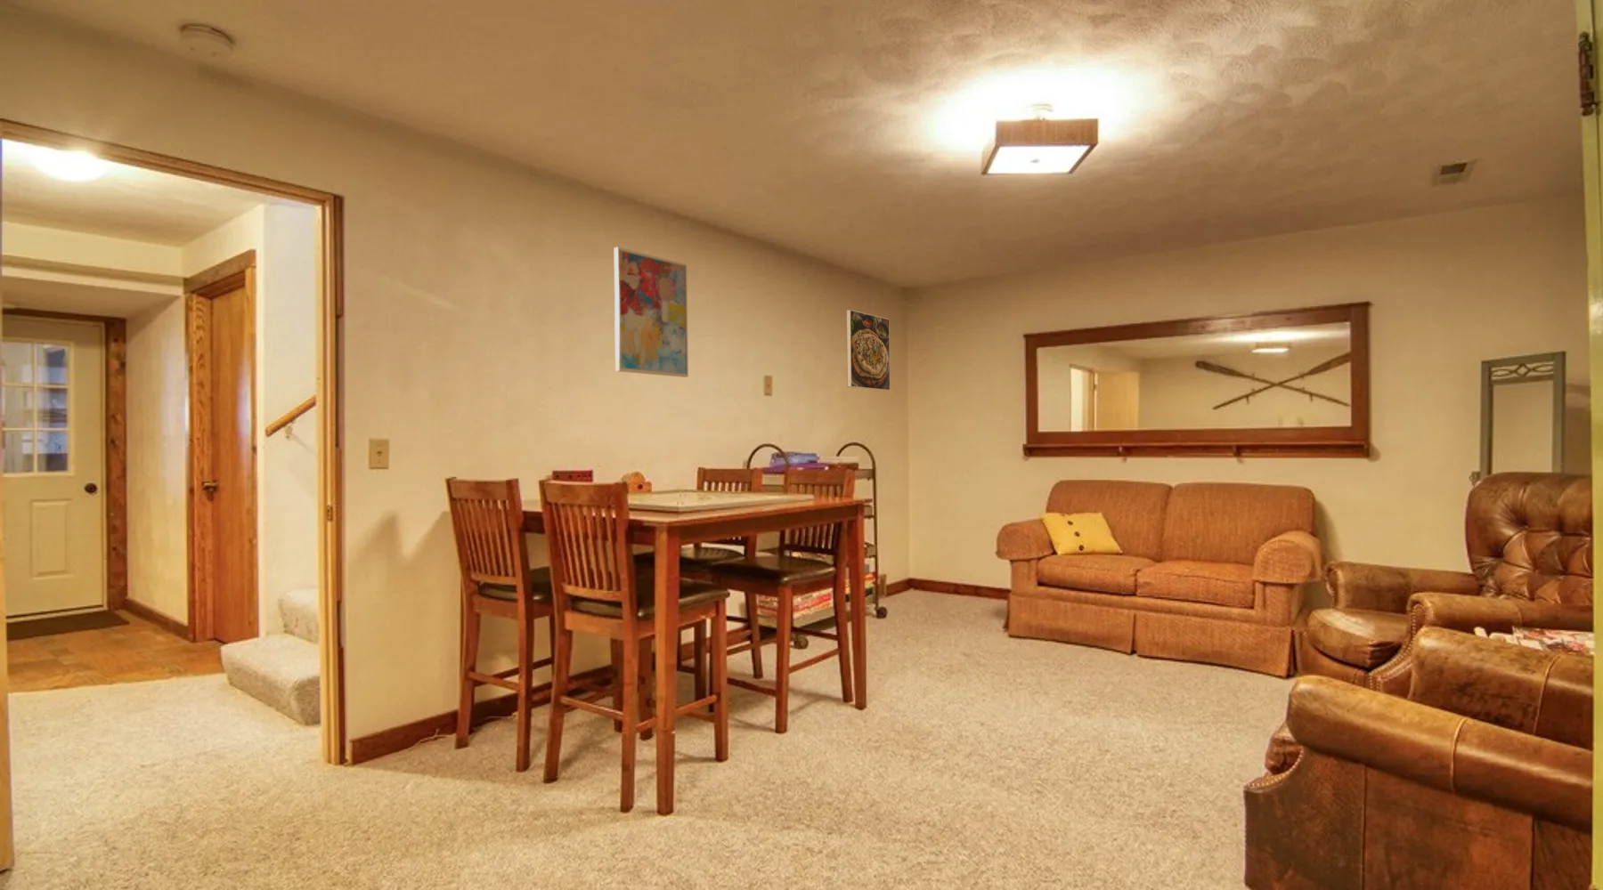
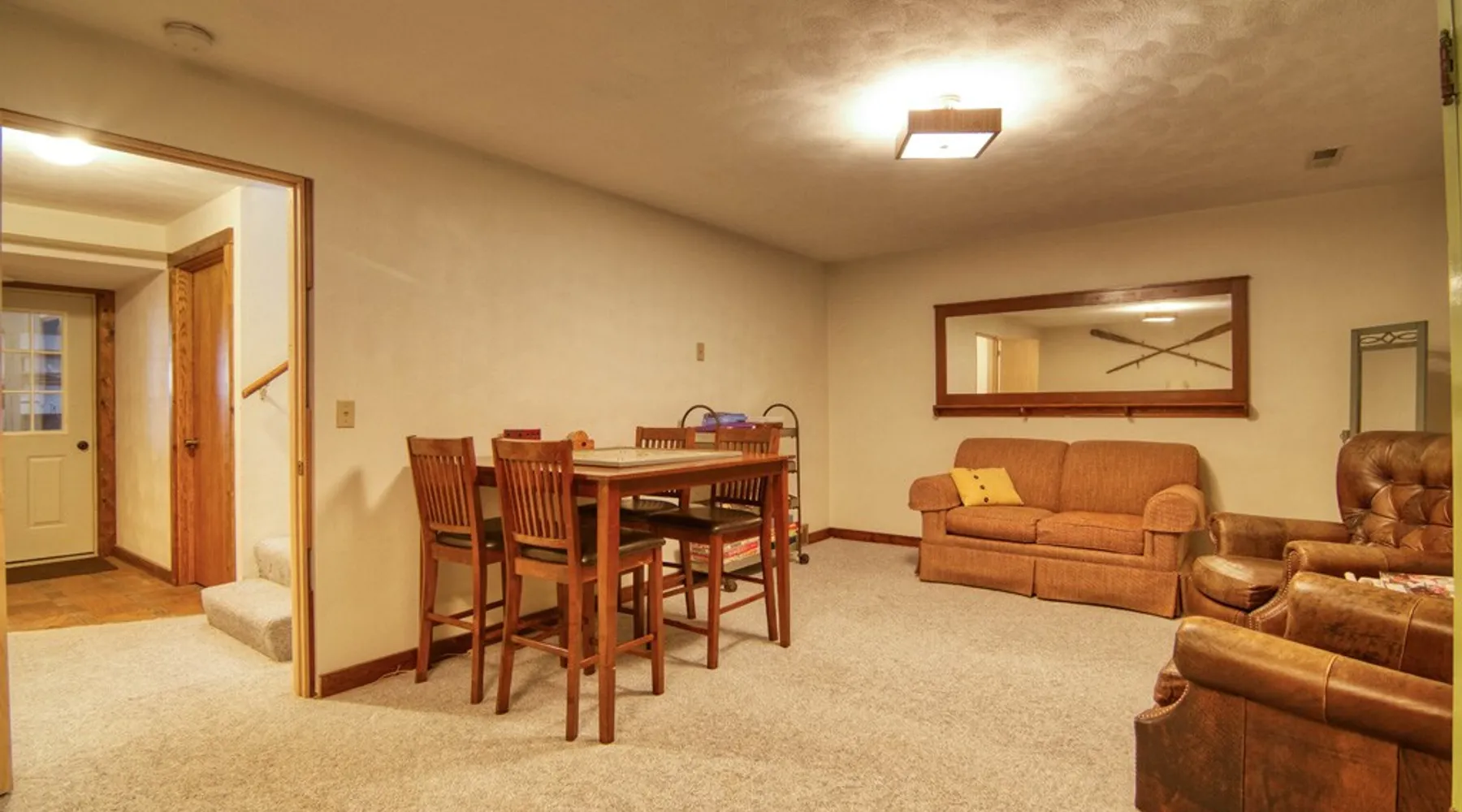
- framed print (868, 352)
- wall art (652, 315)
